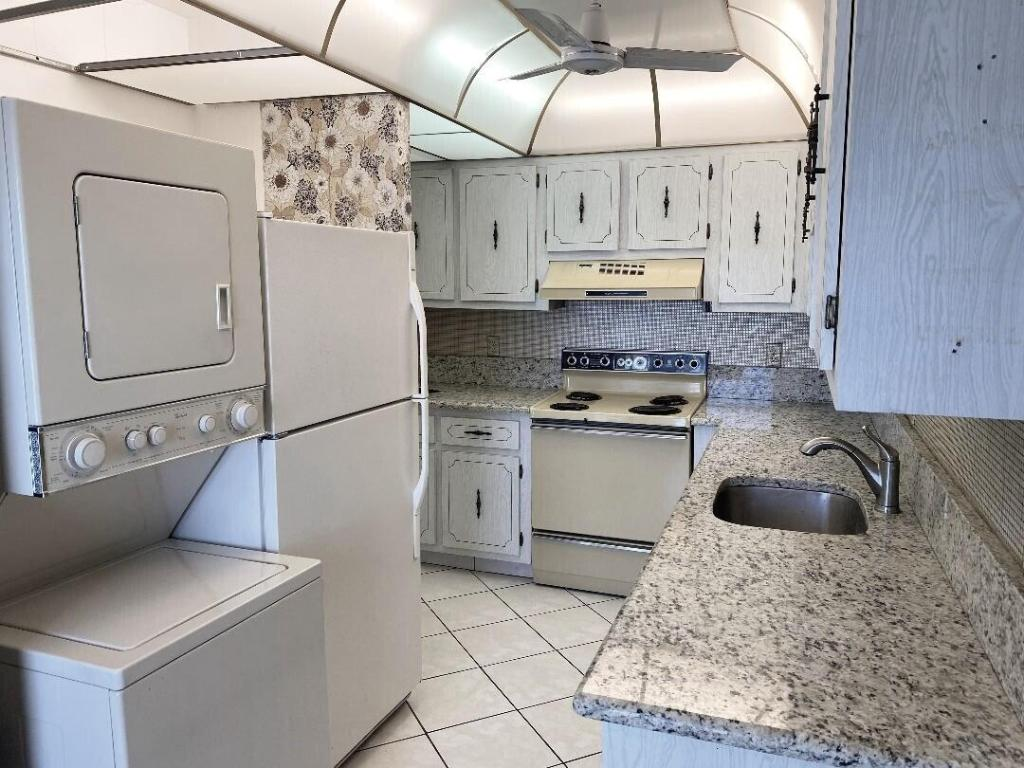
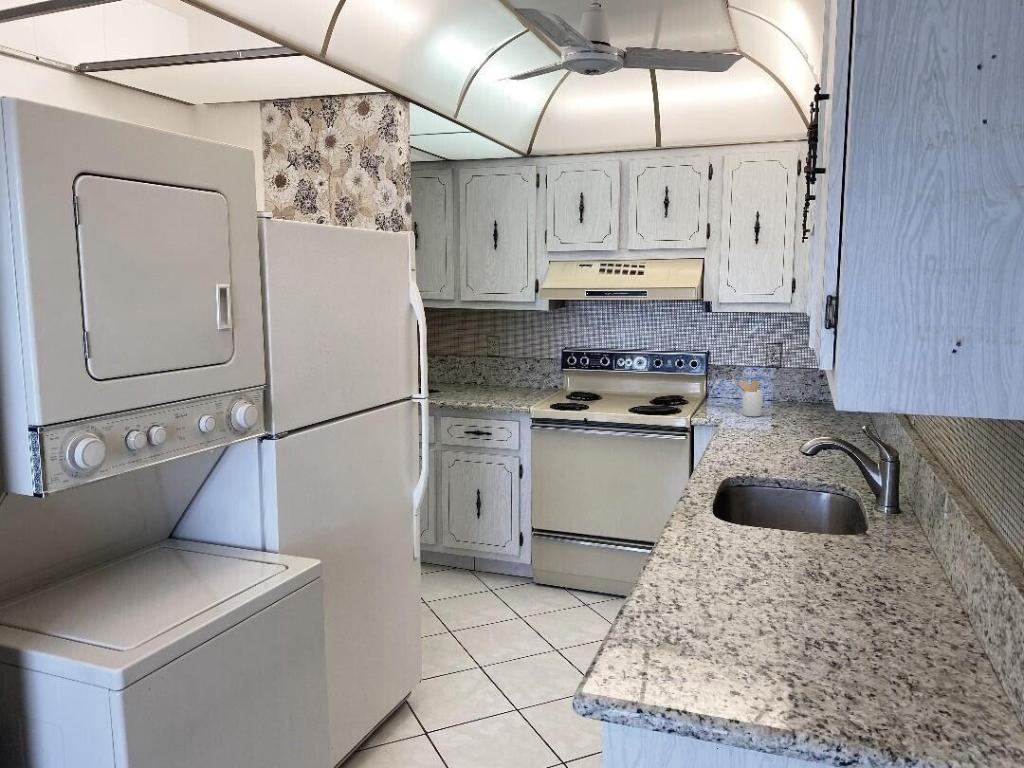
+ utensil holder (747, 397)
